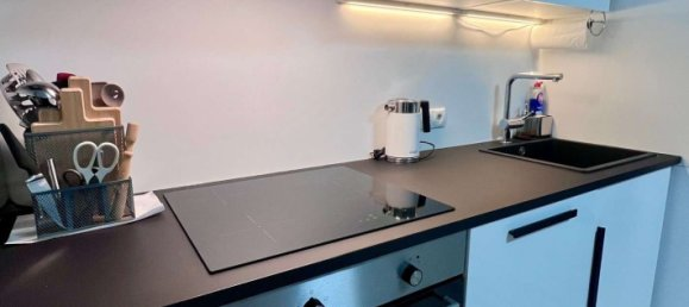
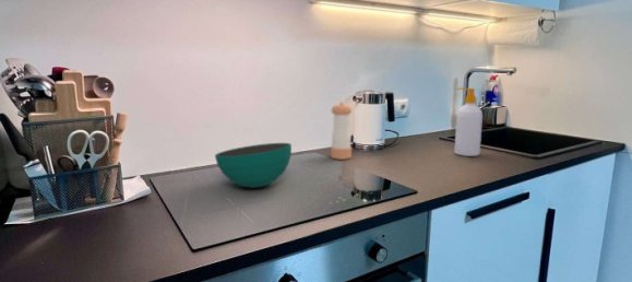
+ pepper shaker (341, 129)
+ soap bottle (467, 121)
+ bowl (253, 165)
